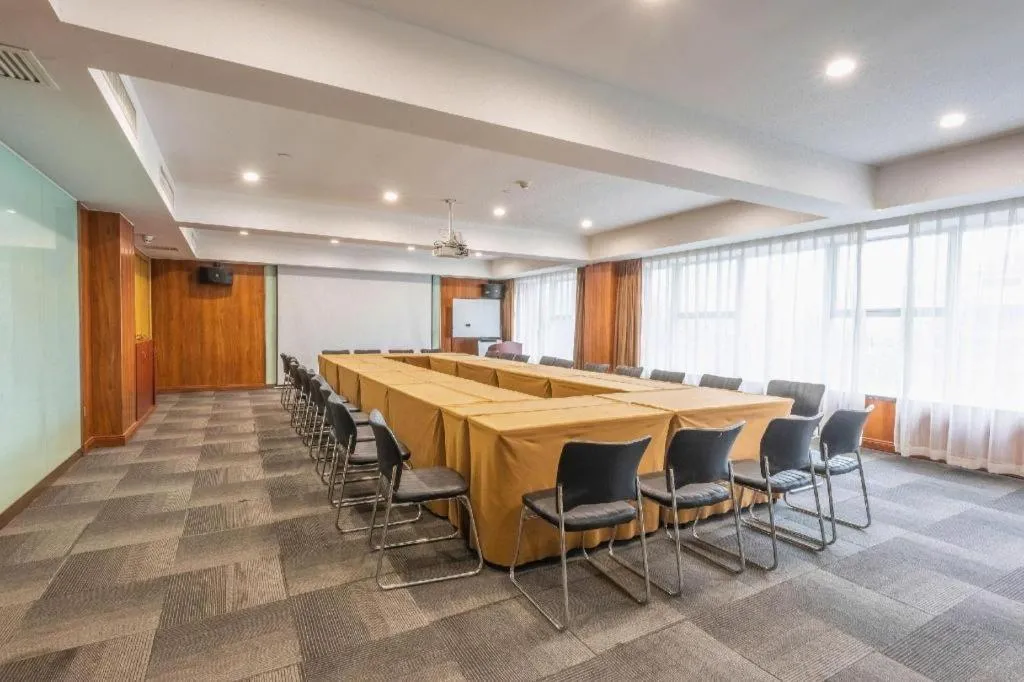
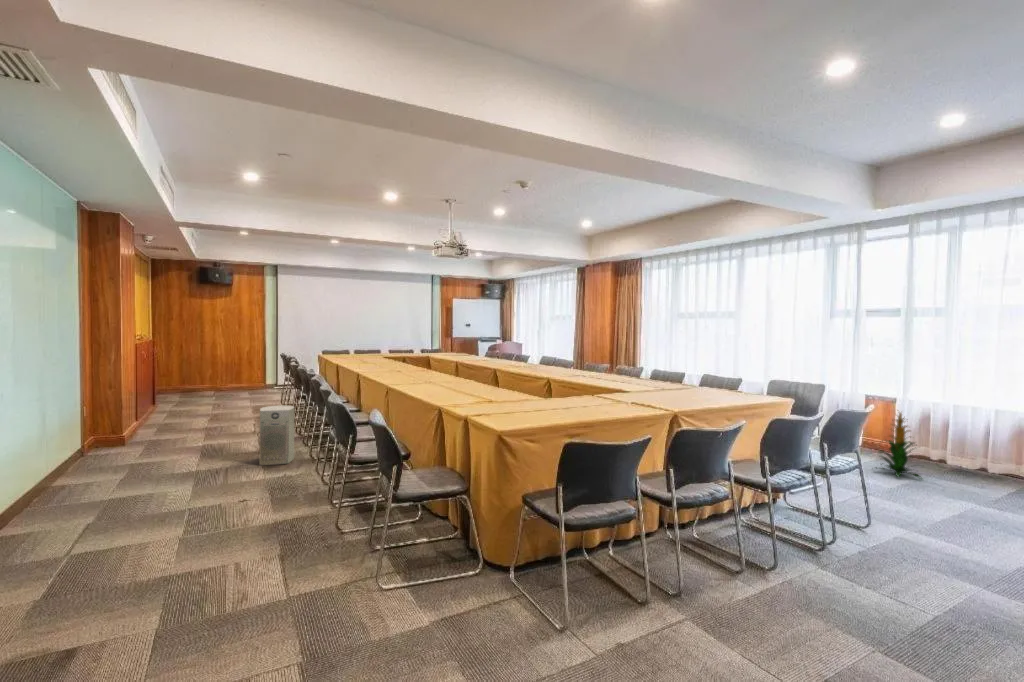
+ indoor plant (900, 441)
+ fan (277, 433)
